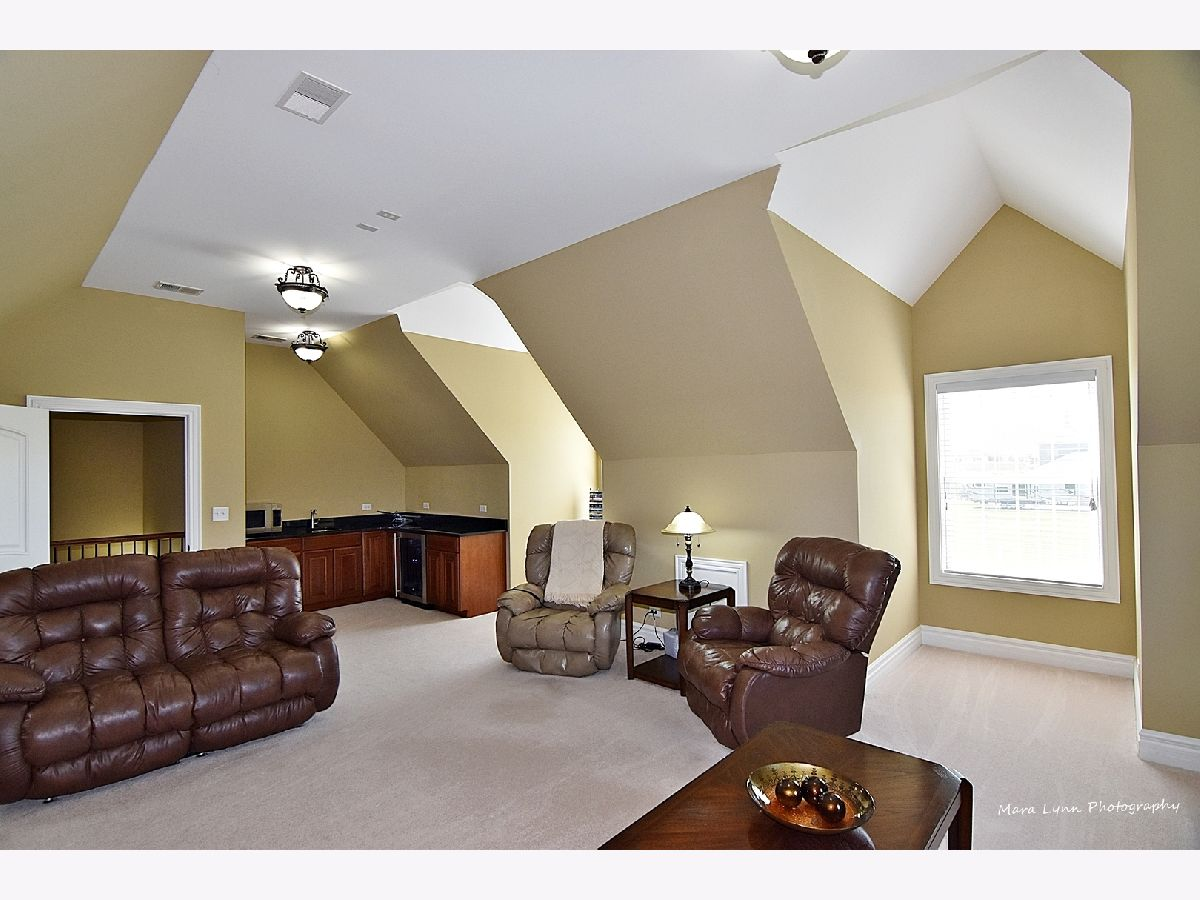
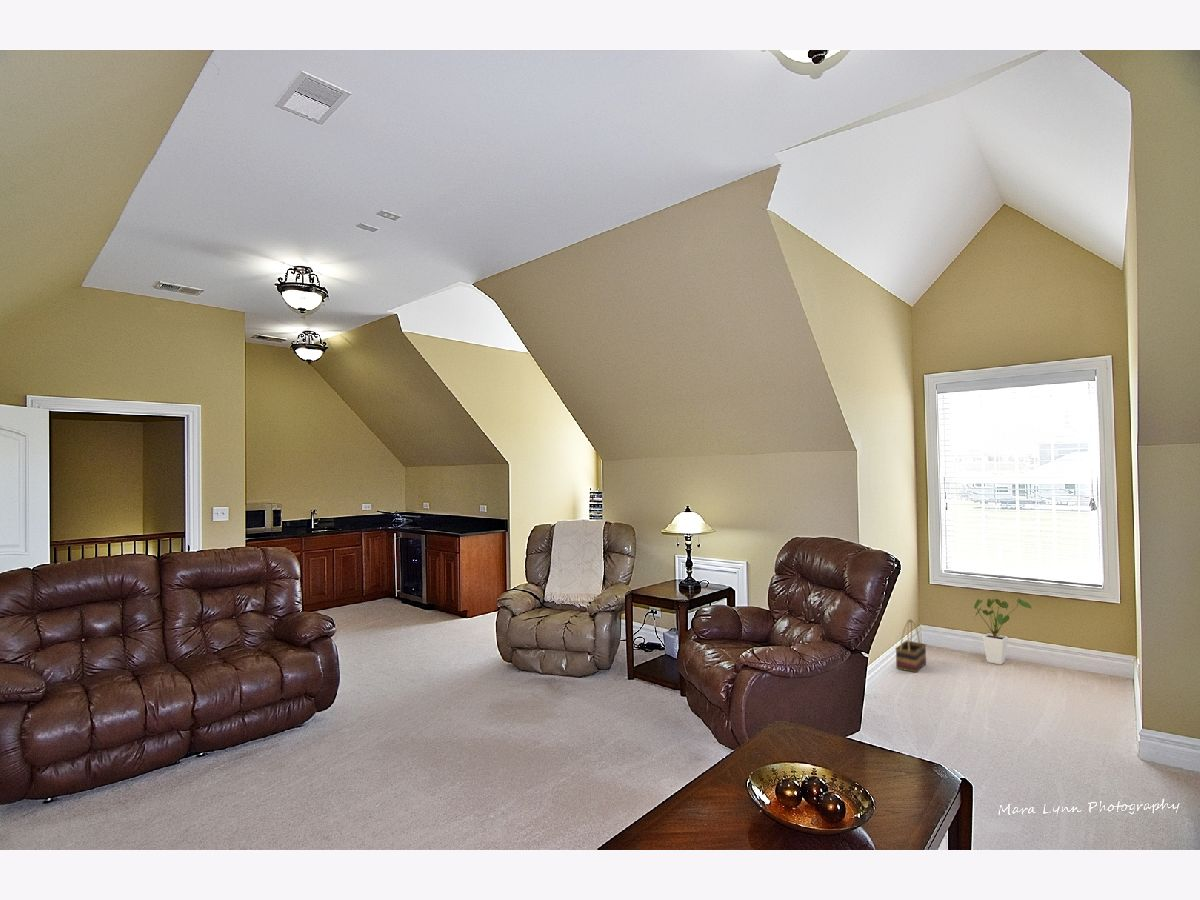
+ house plant (999, 629)
+ basket (910, 643)
